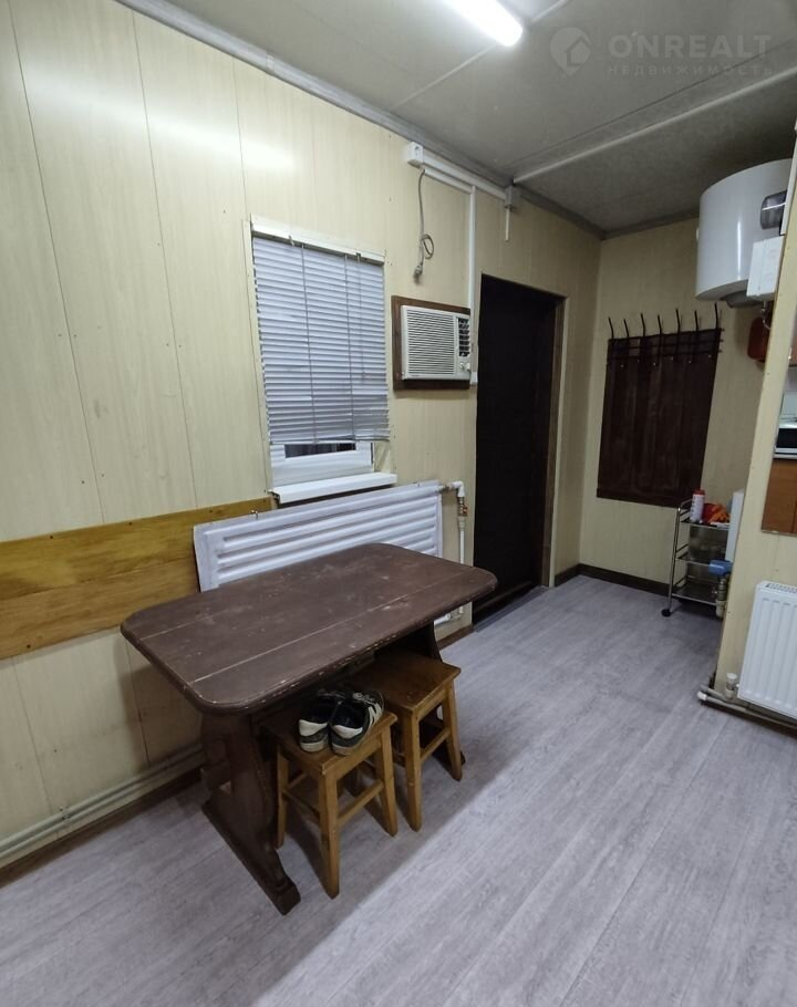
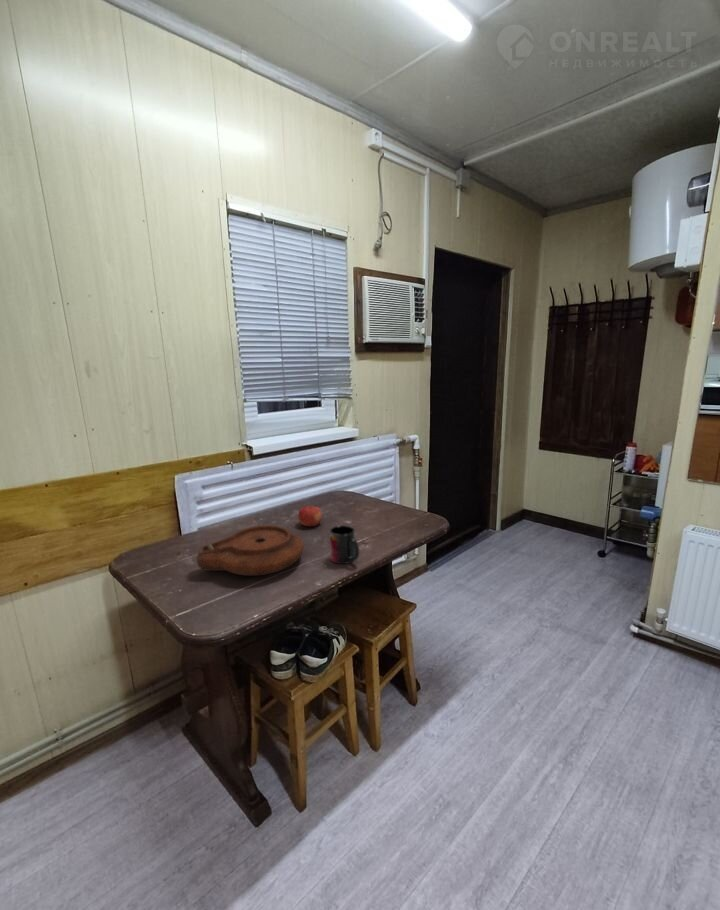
+ mug (346, 545)
+ plate (255, 548)
+ fruit (310, 515)
